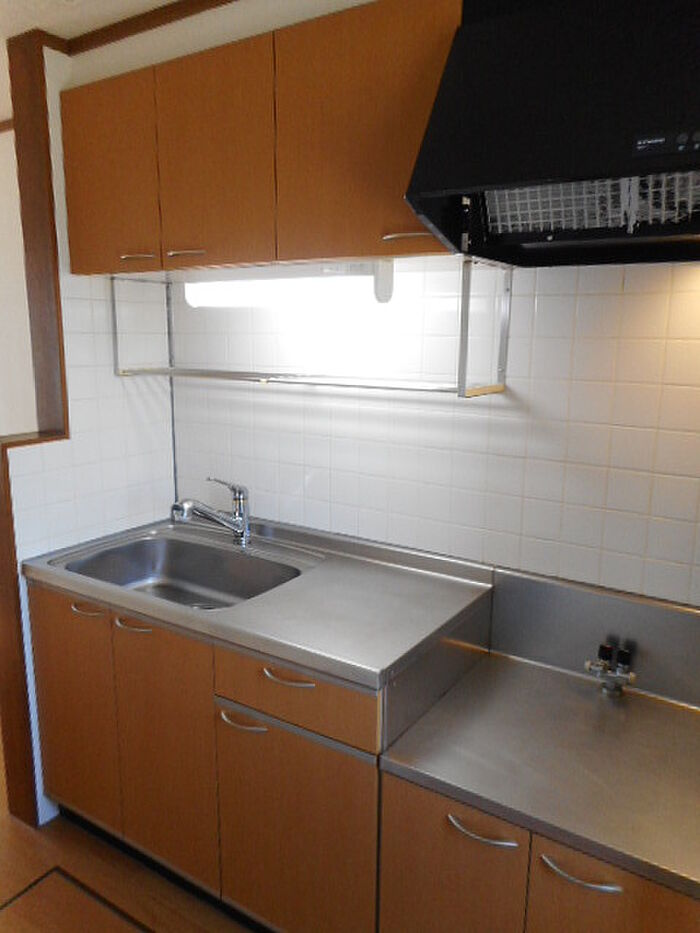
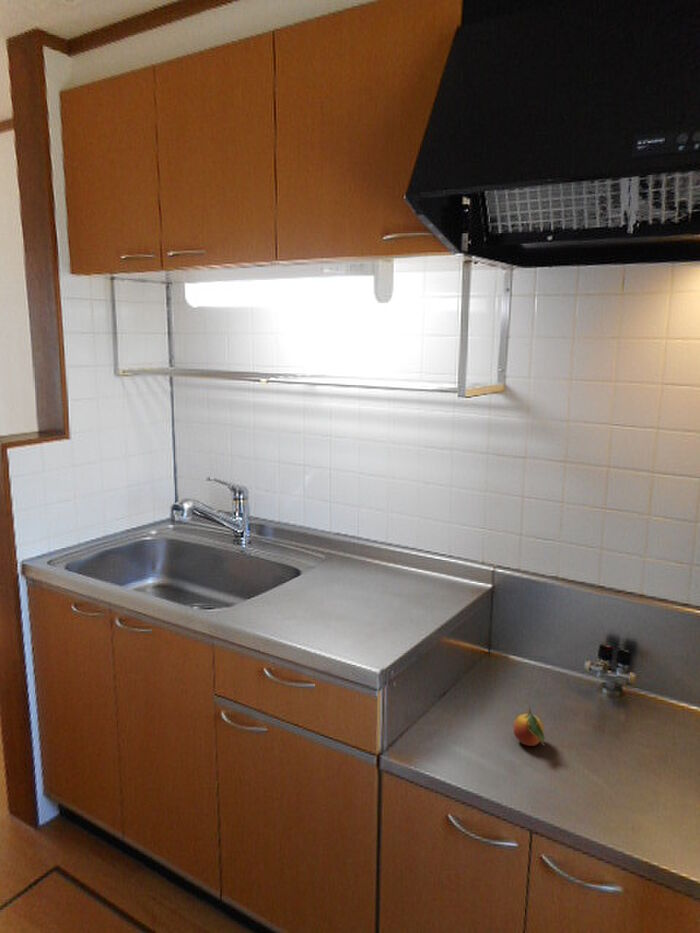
+ fruit (532, 728)
